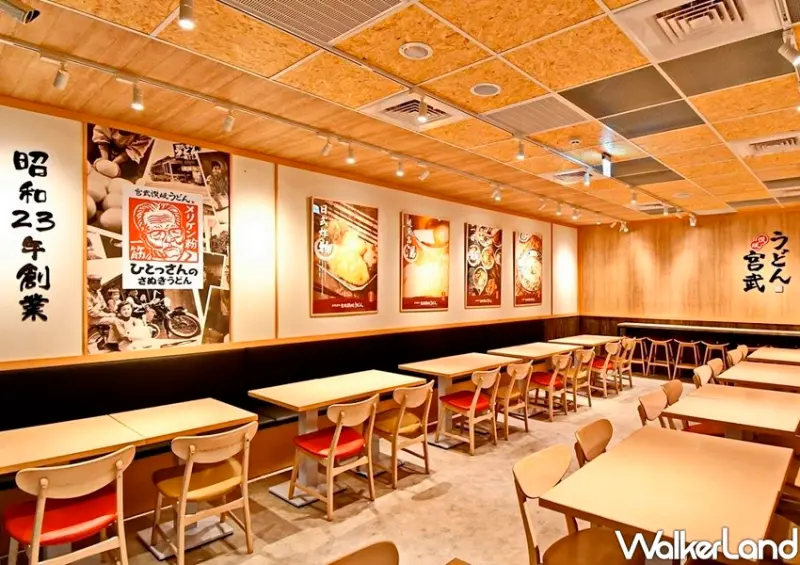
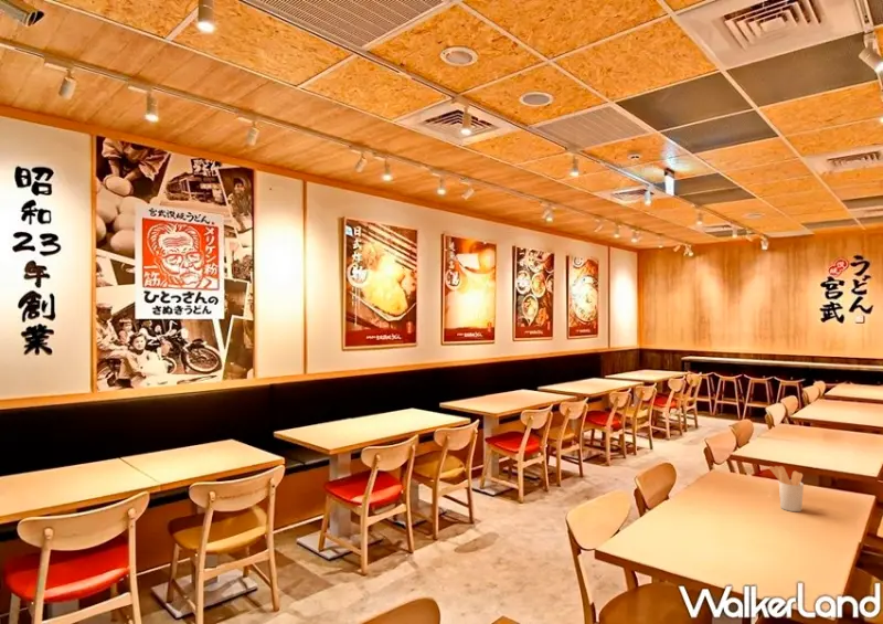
+ utensil holder (786, 487)
